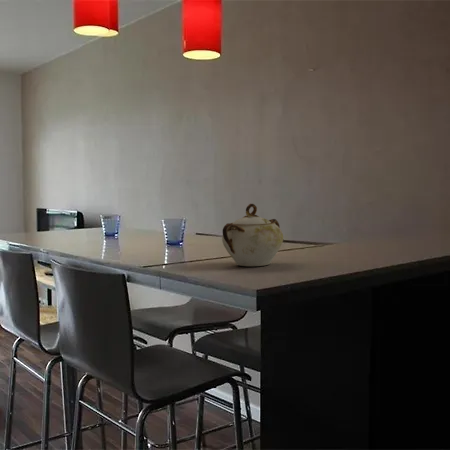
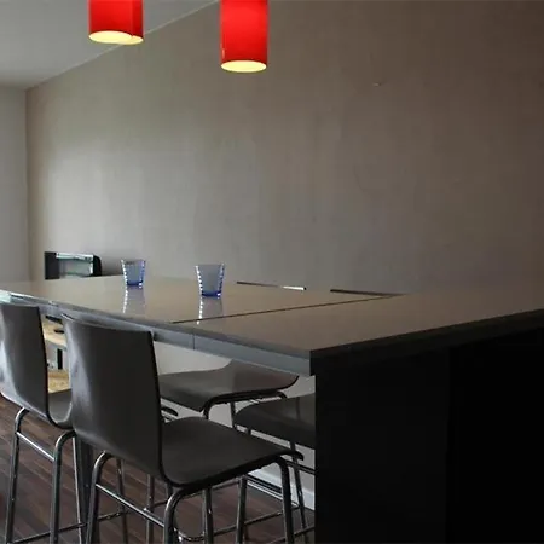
- sugar bowl (252, 234)
